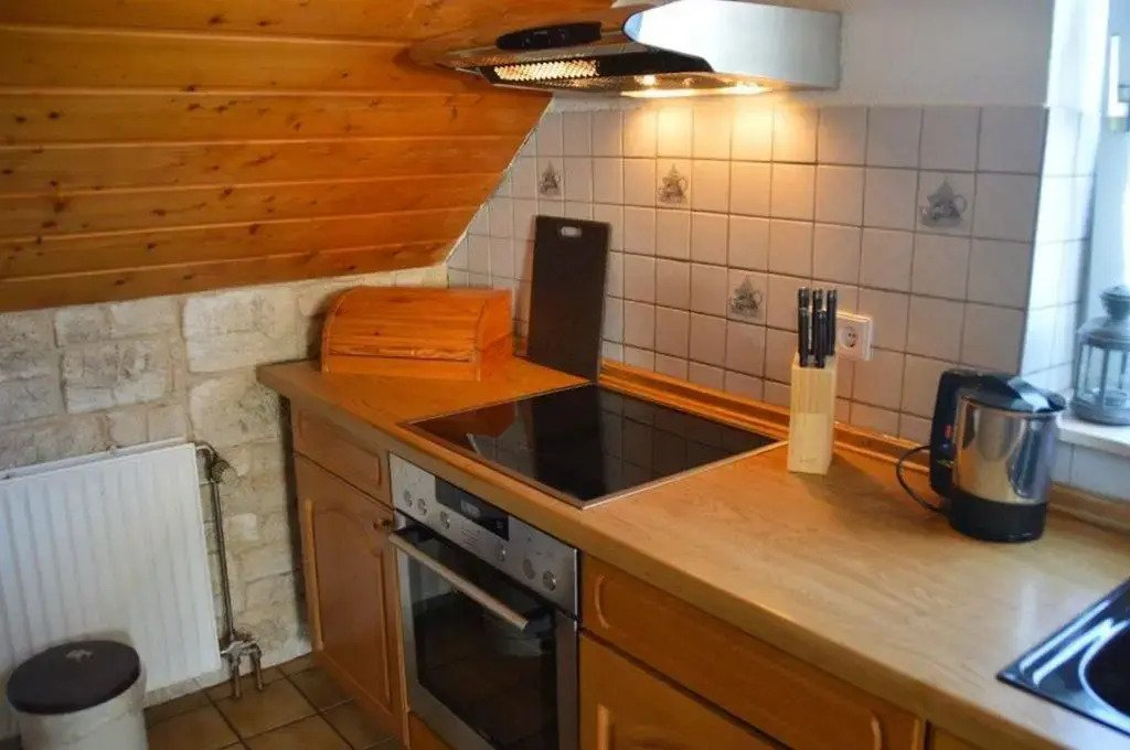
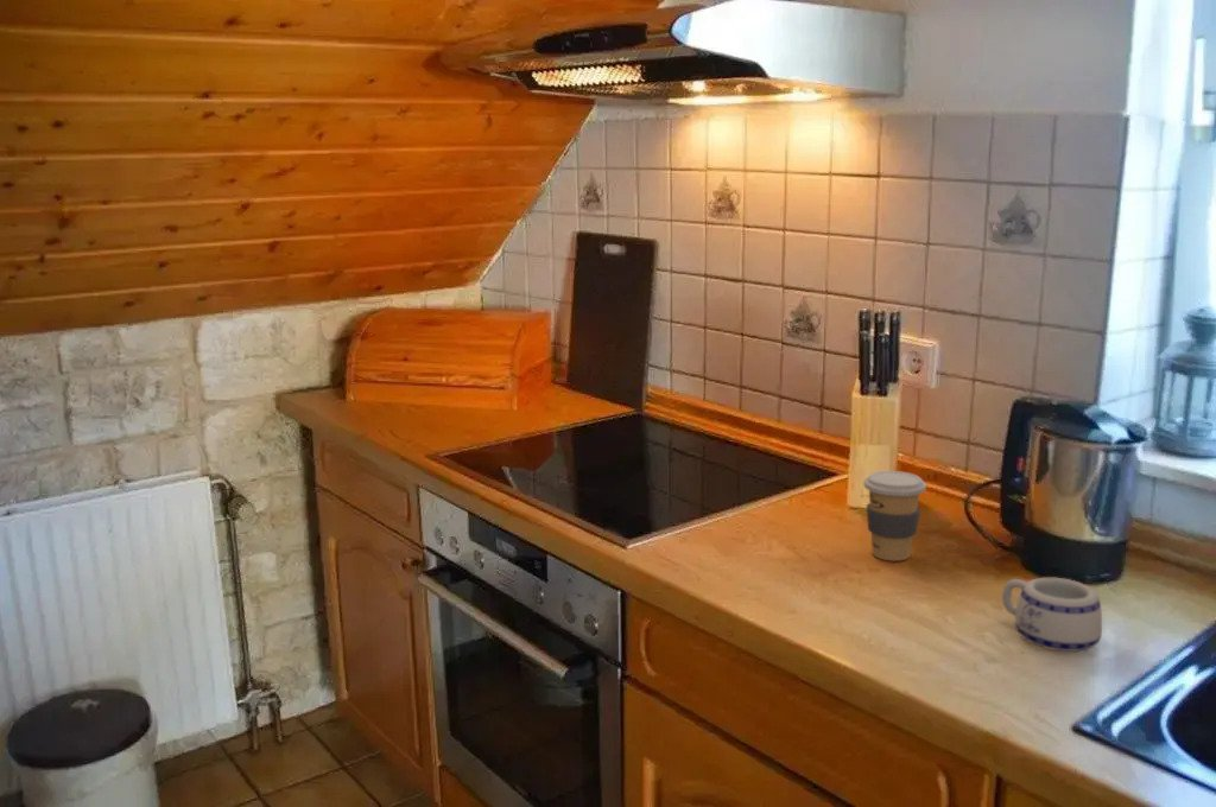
+ mug (1047, 609)
+ coffee cup (893, 516)
